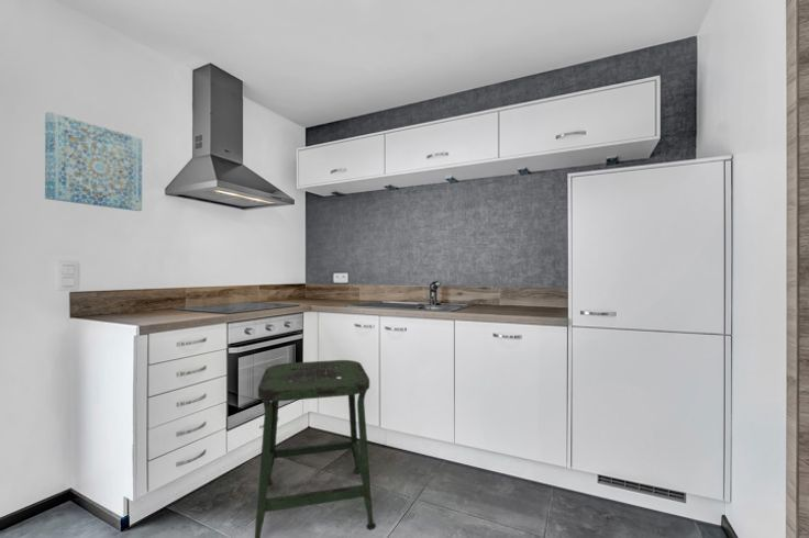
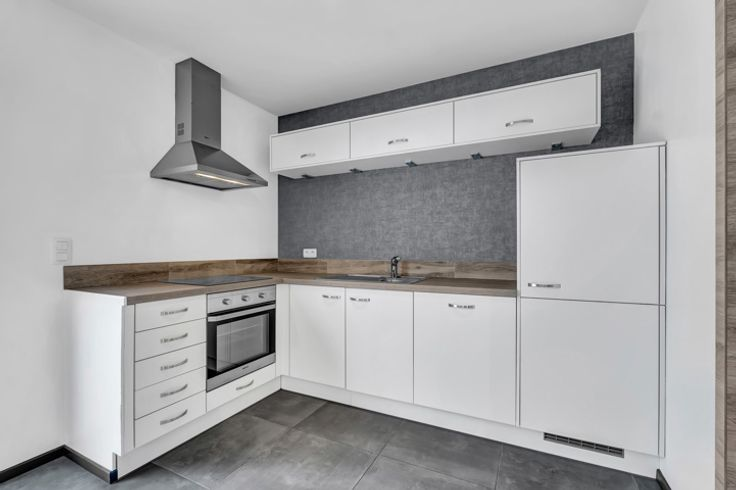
- wall art (98, 166)
- stool (317, 445)
